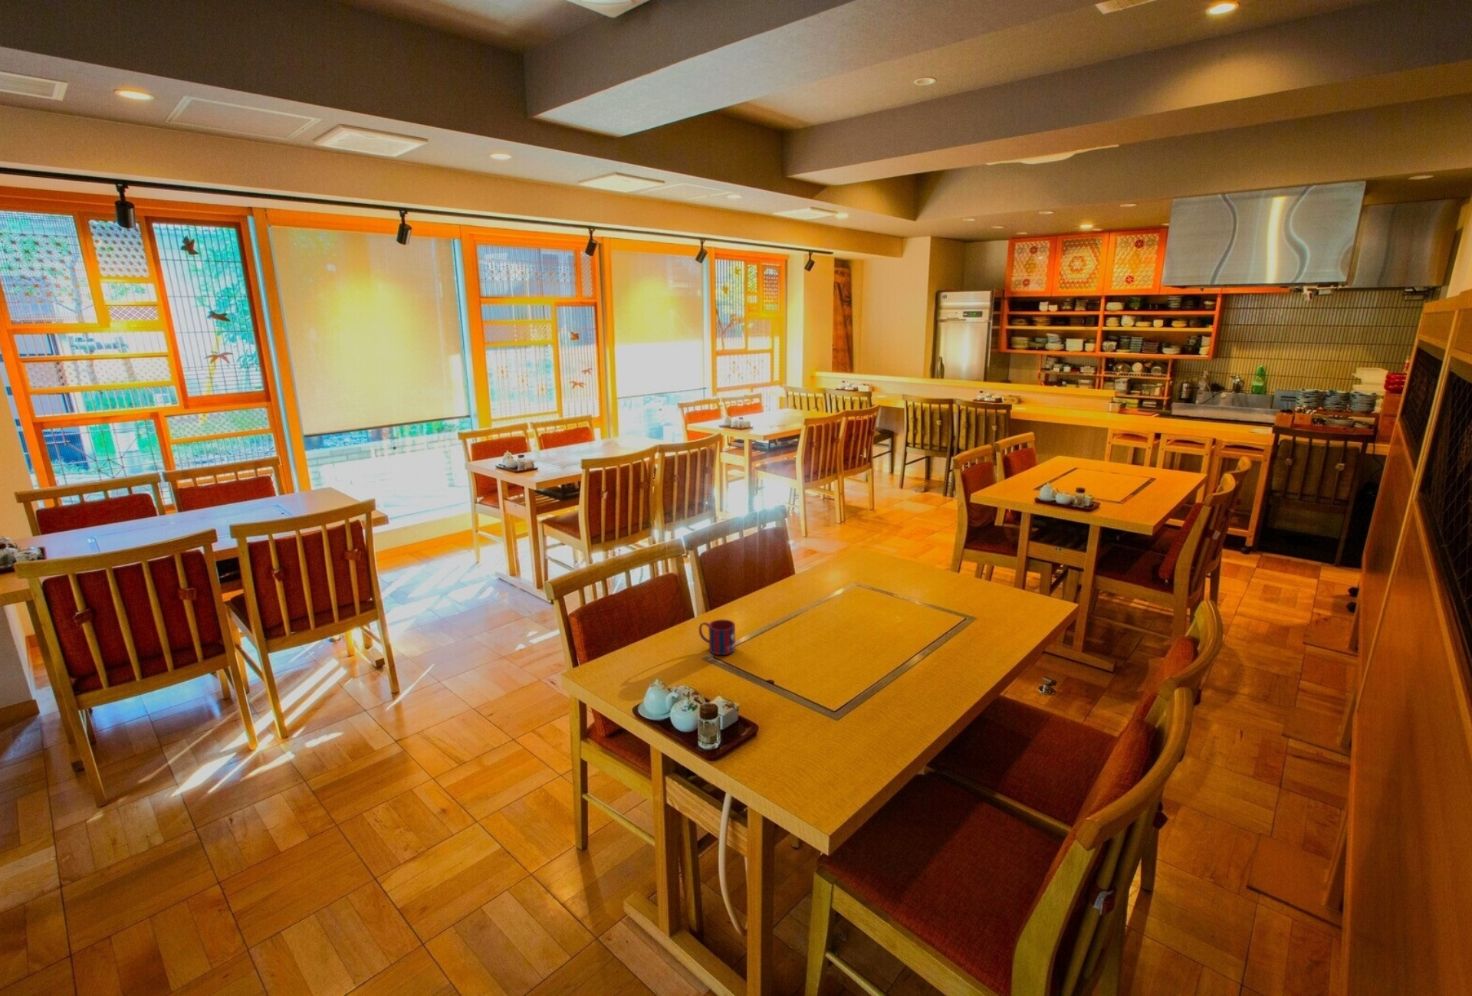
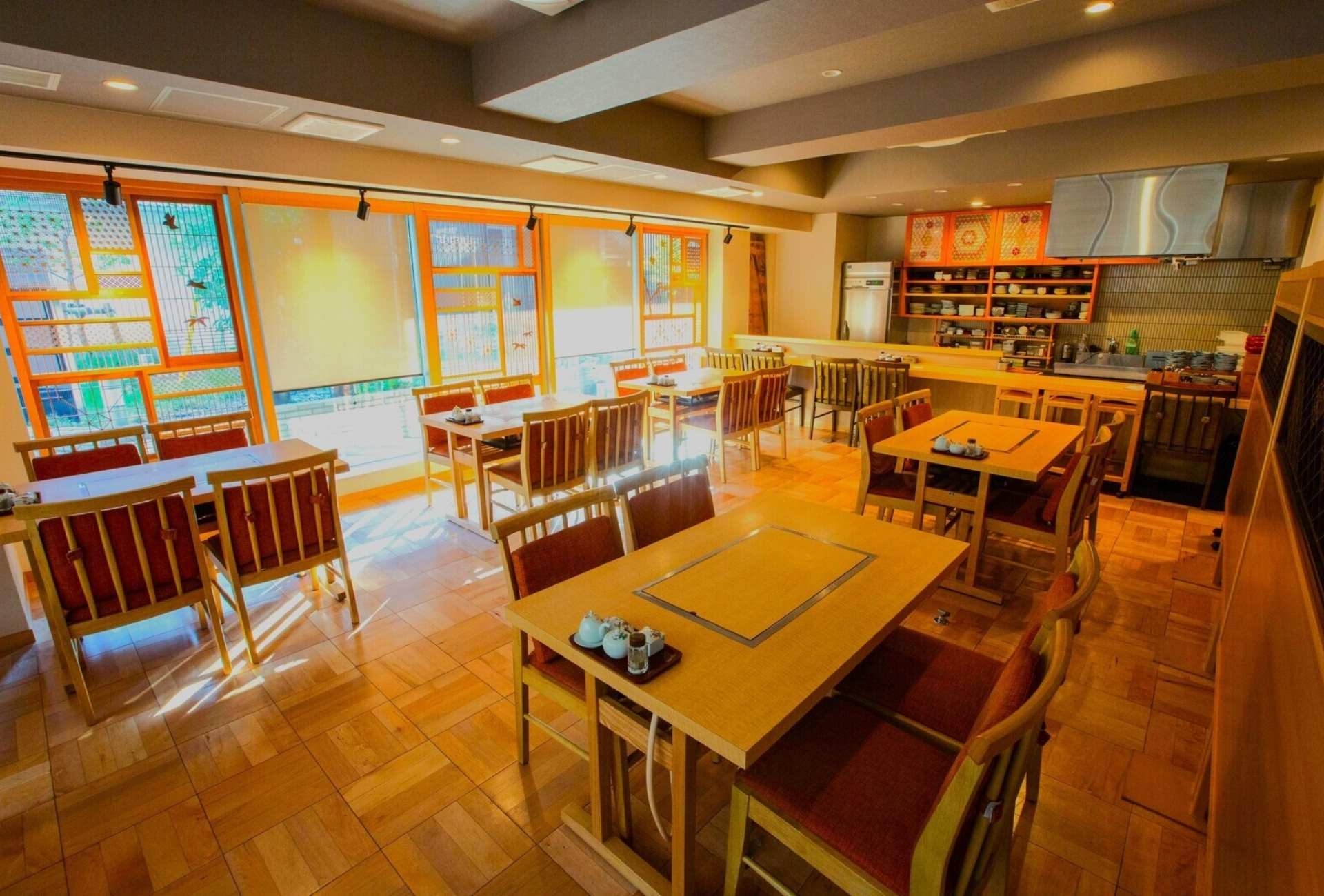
- mug (717, 635)
